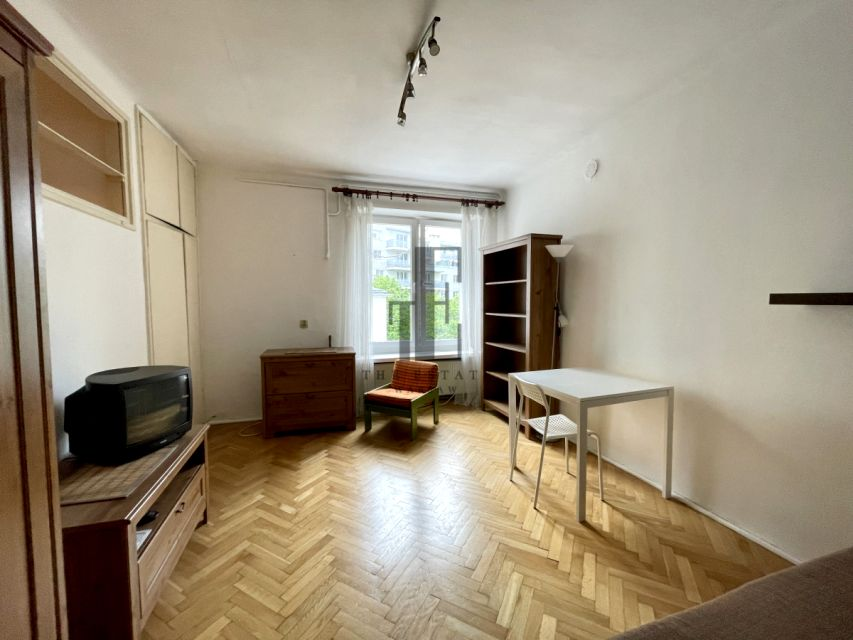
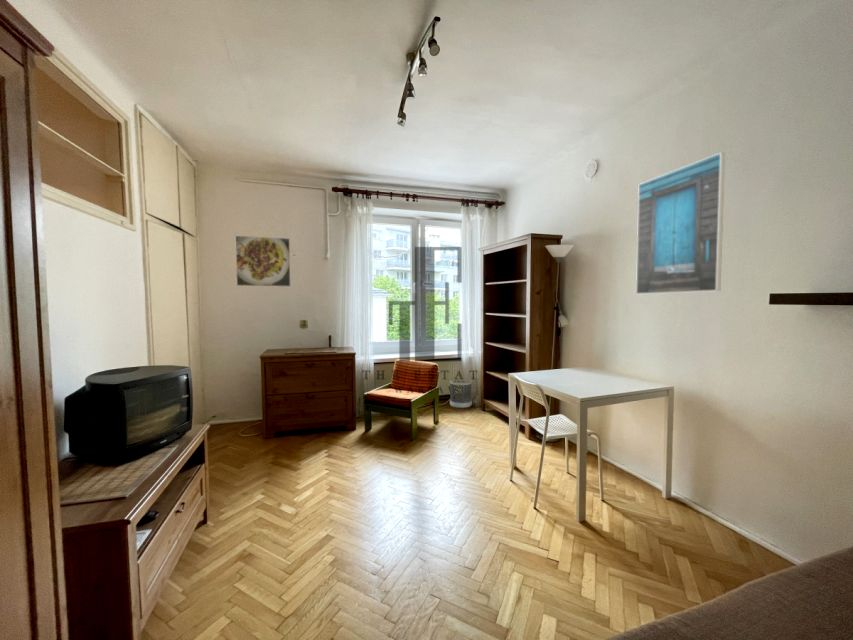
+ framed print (675, 232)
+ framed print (263, 261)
+ wastebasket (460, 392)
